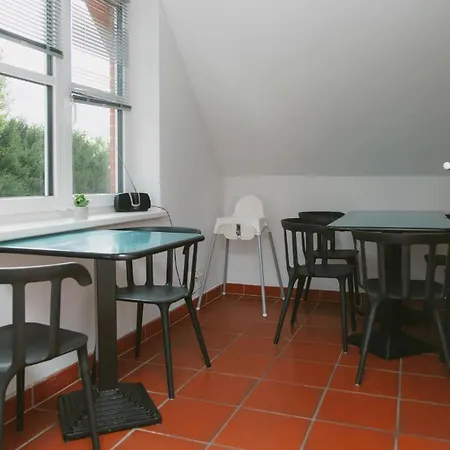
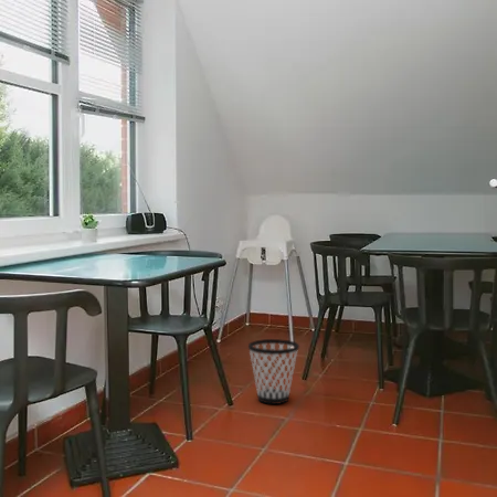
+ wastebasket (273, 371)
